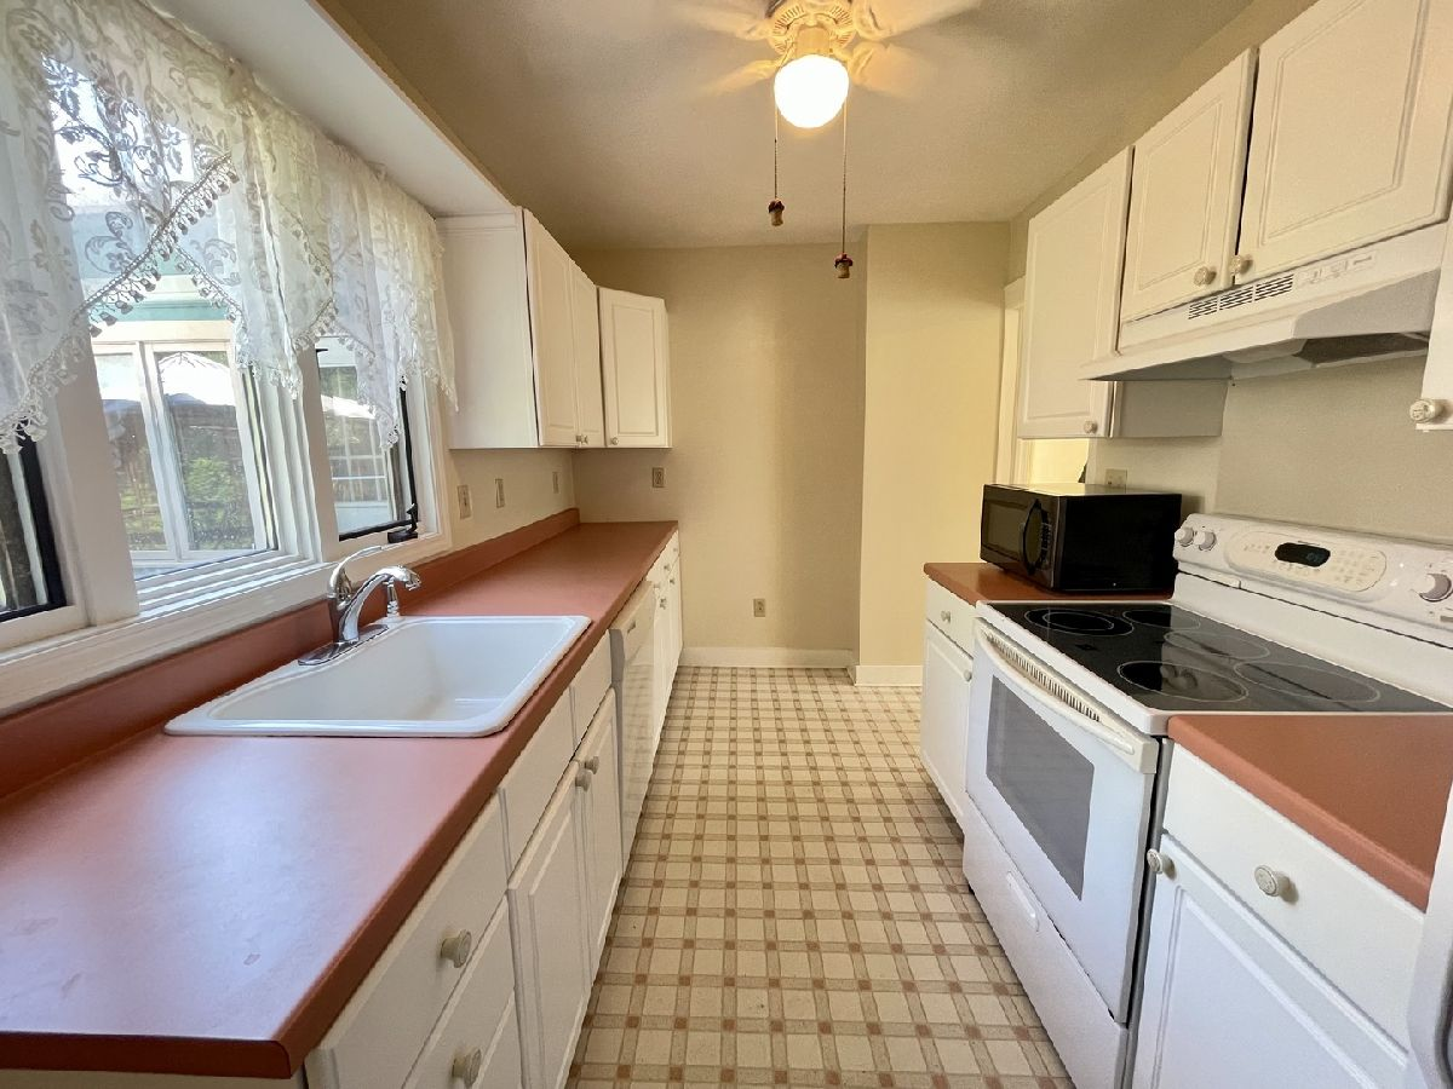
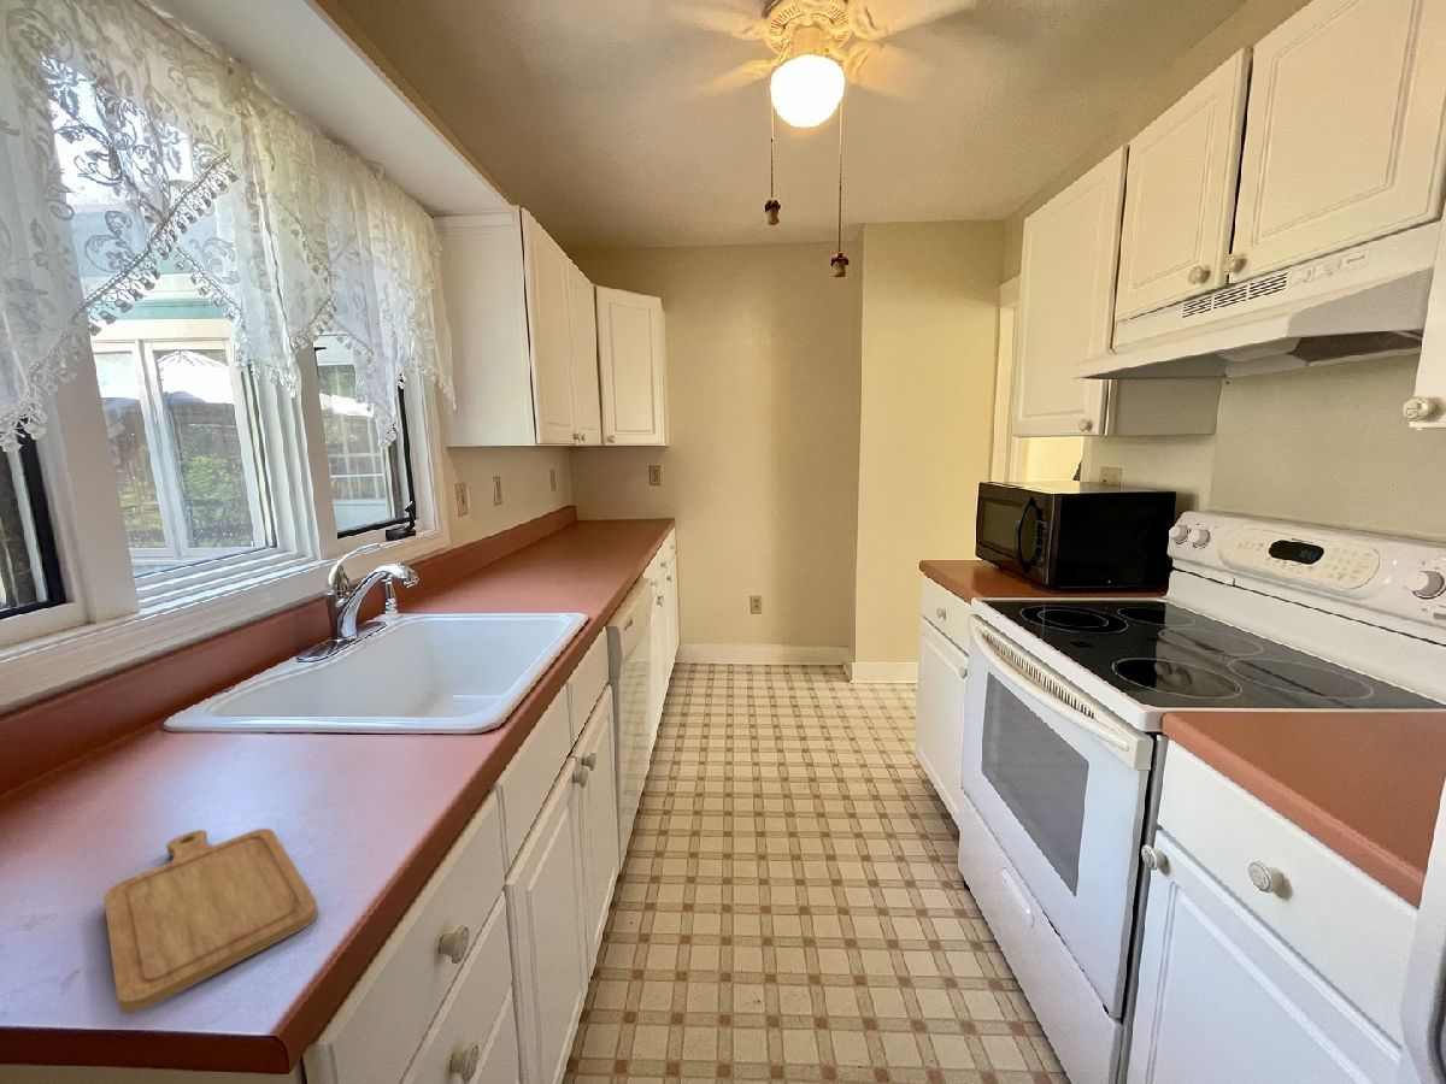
+ chopping board (205, 890)
